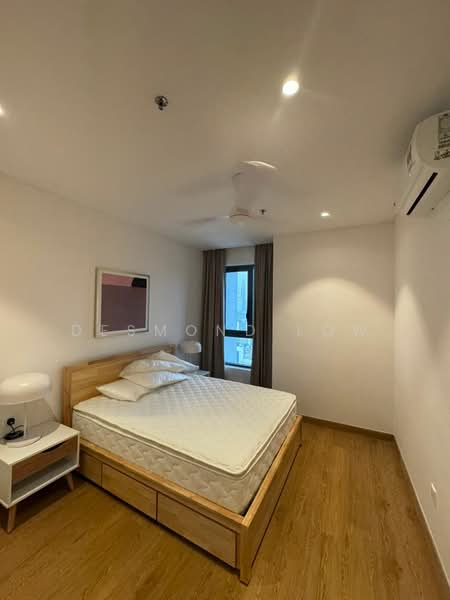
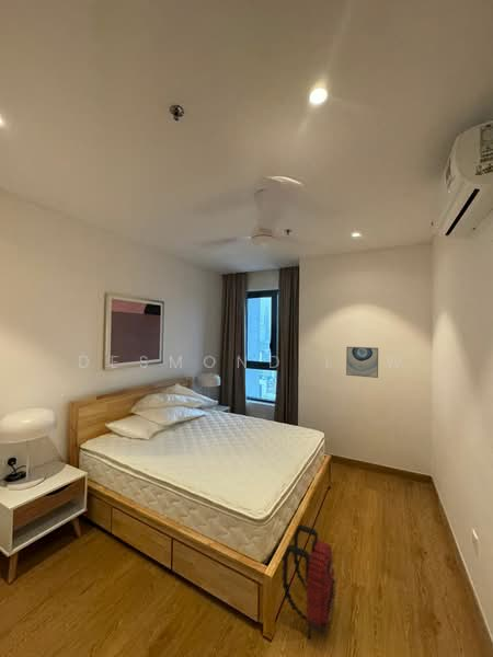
+ wall art (362, 361)
+ backpack (309, 580)
